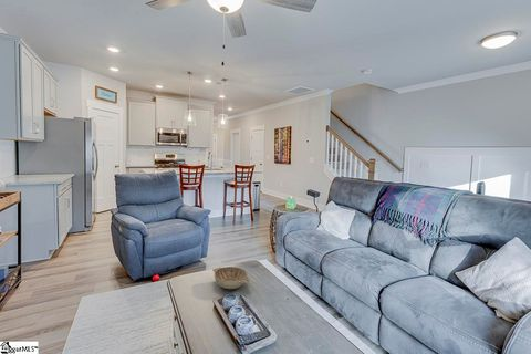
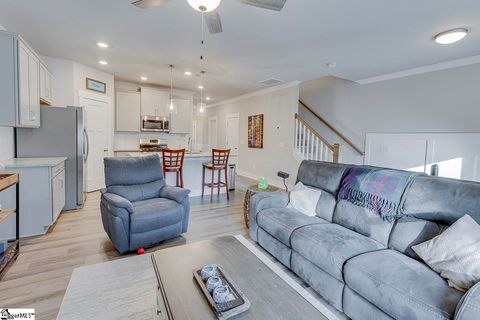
- decorative bowl (230, 279)
